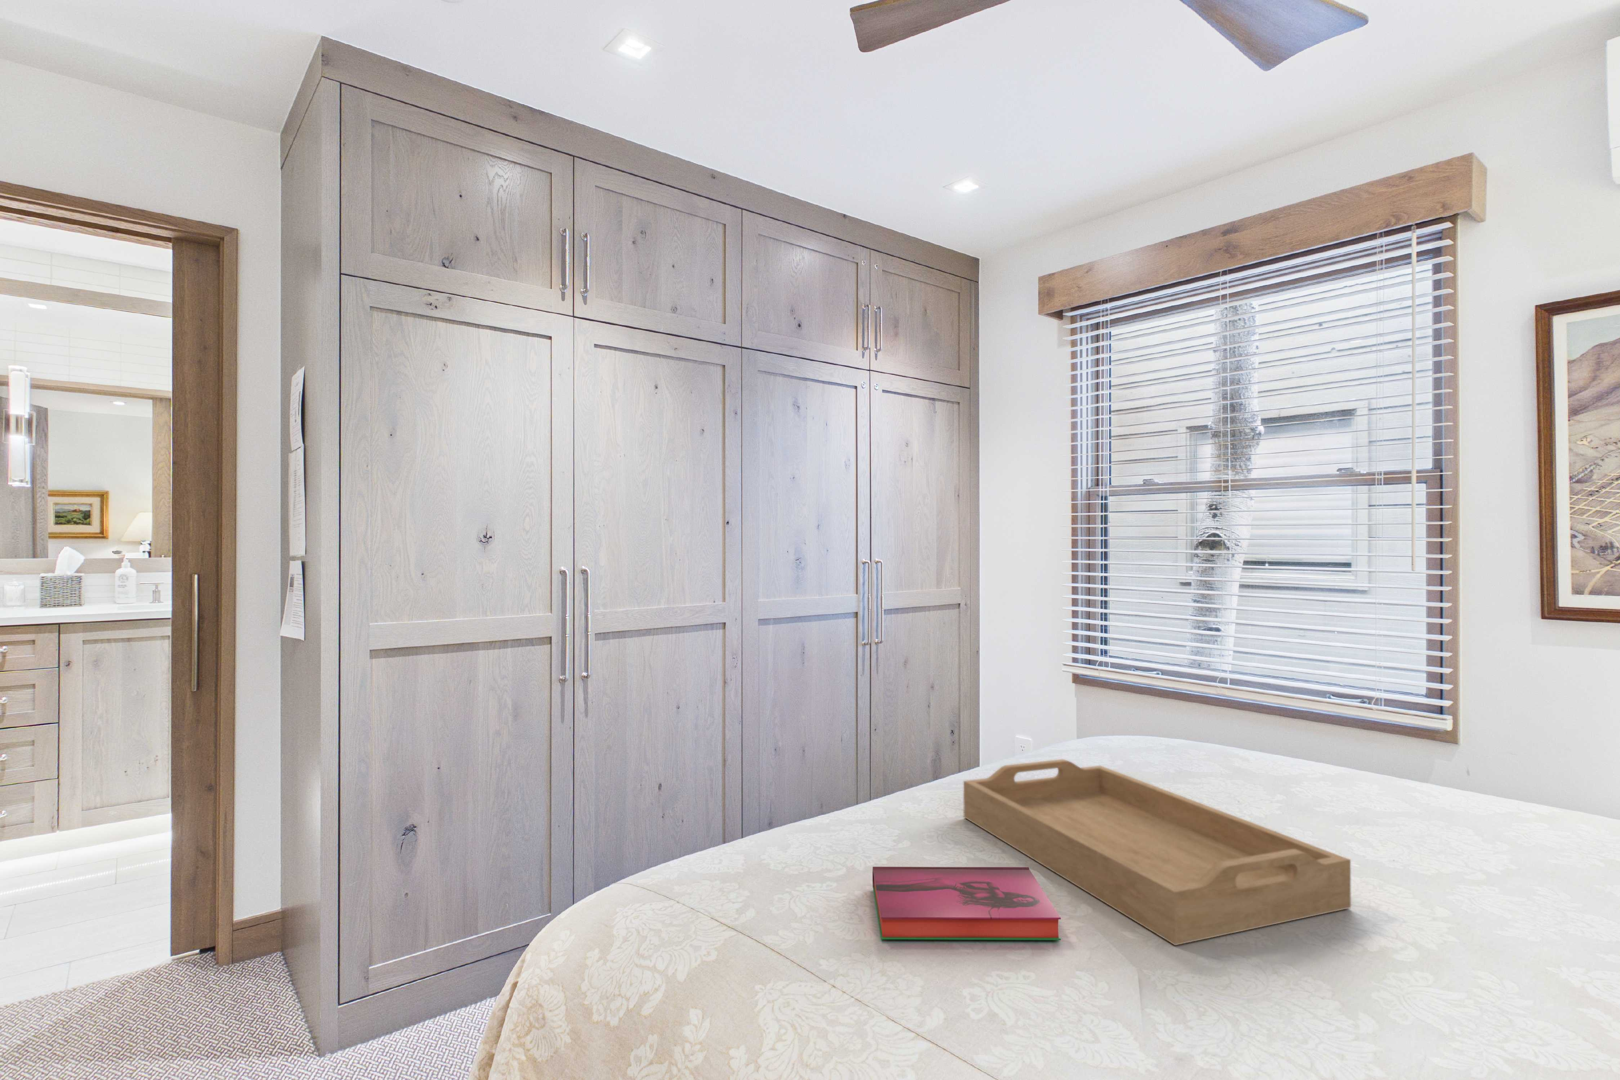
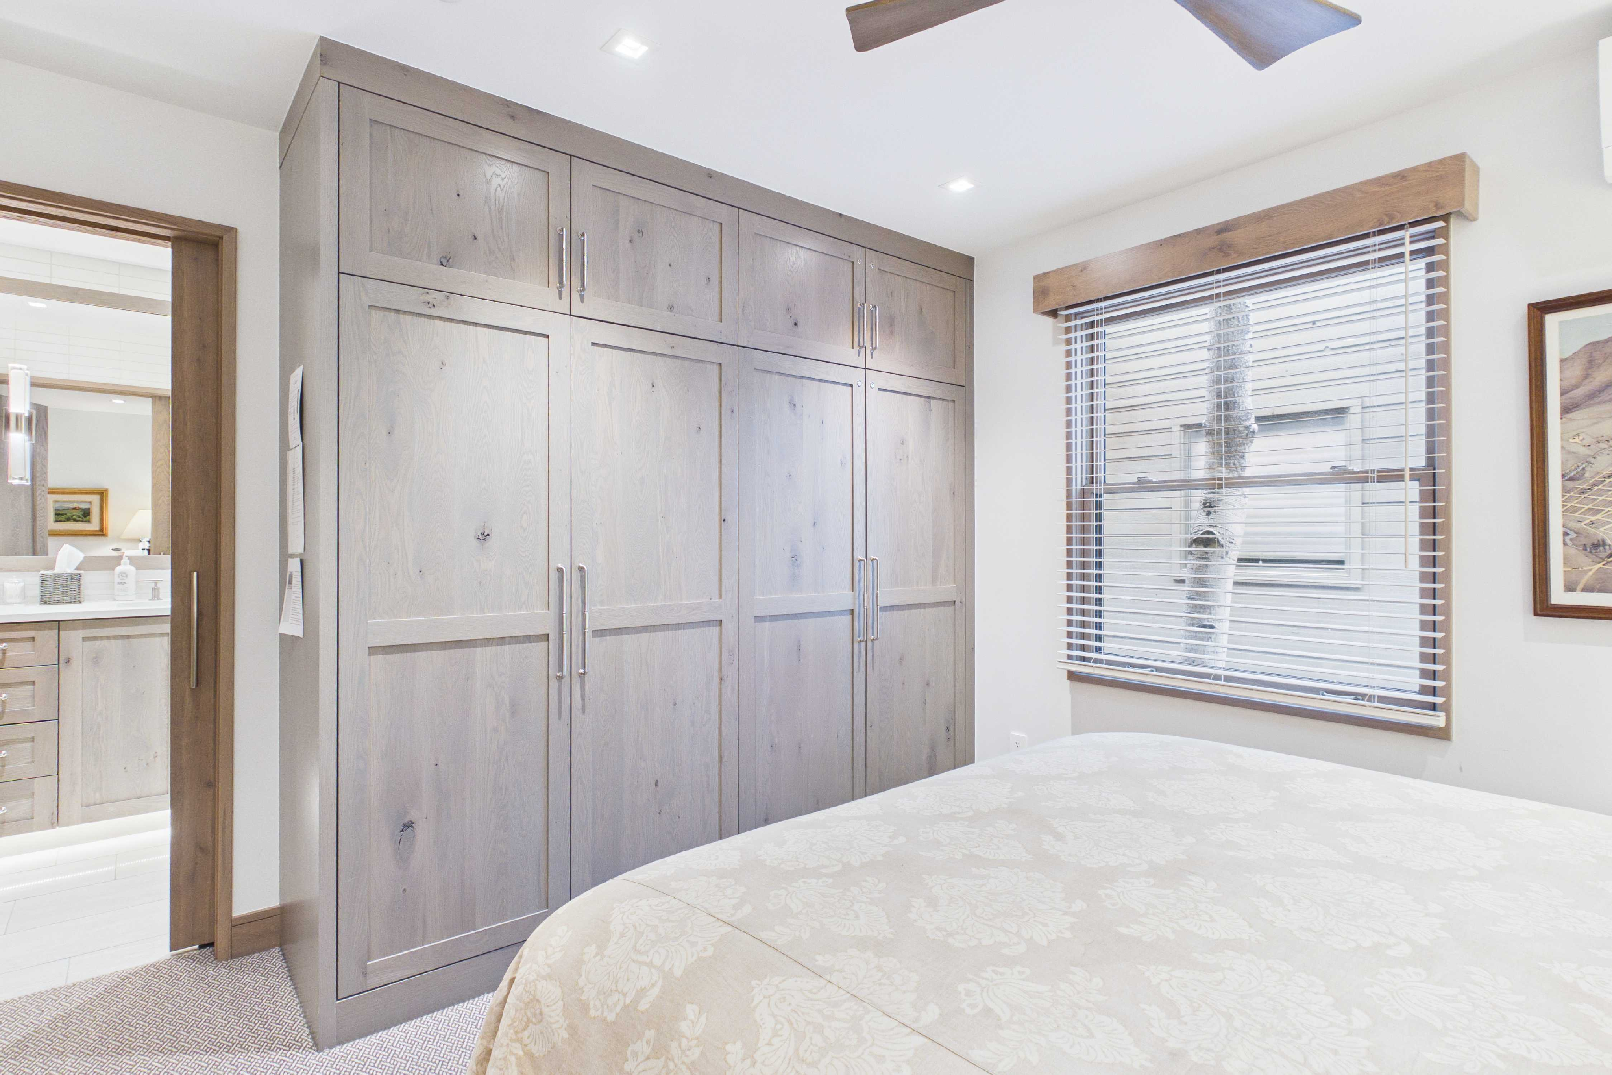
- hardback book (959, 900)
- serving tray (1129, 829)
